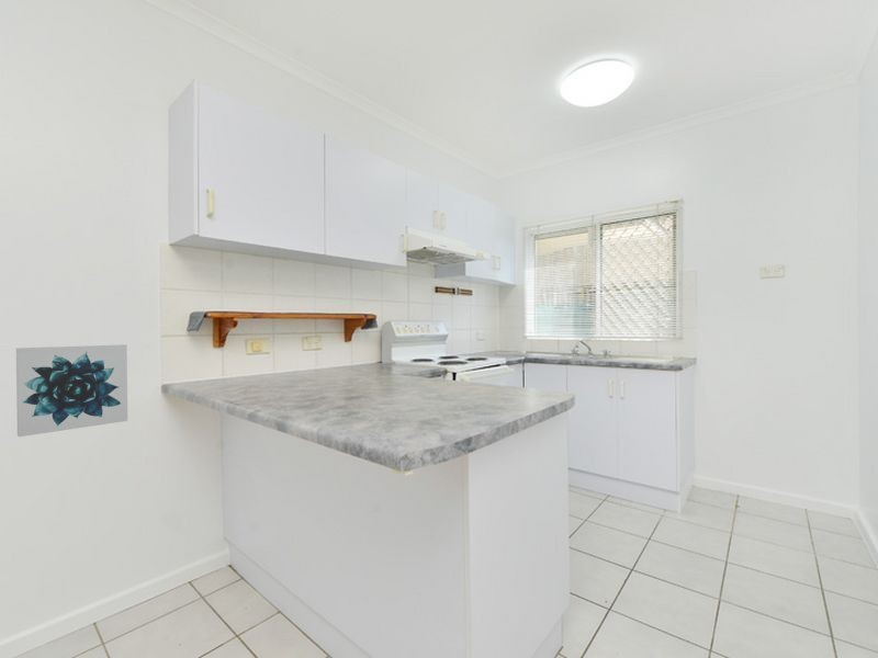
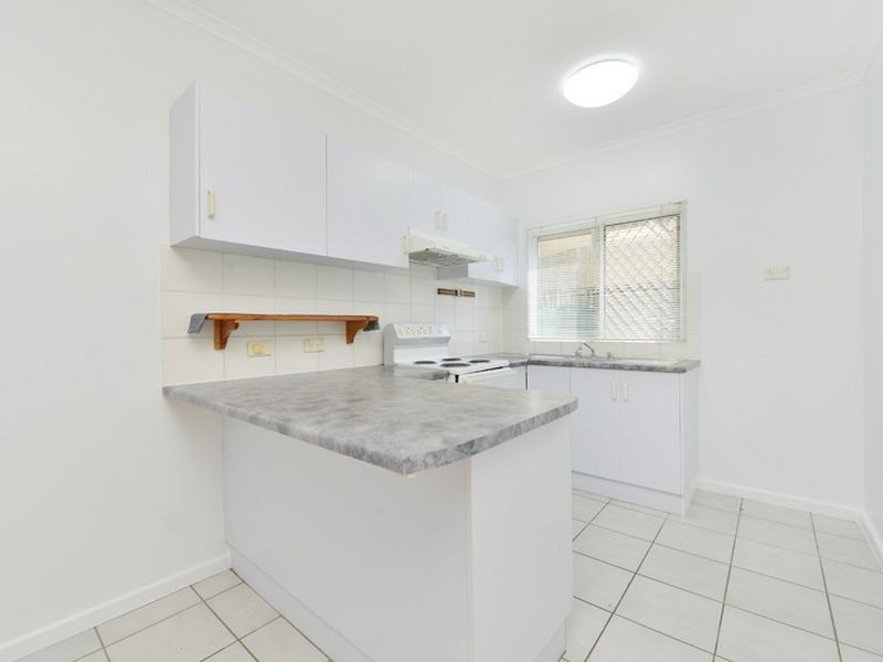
- wall art (76, 386)
